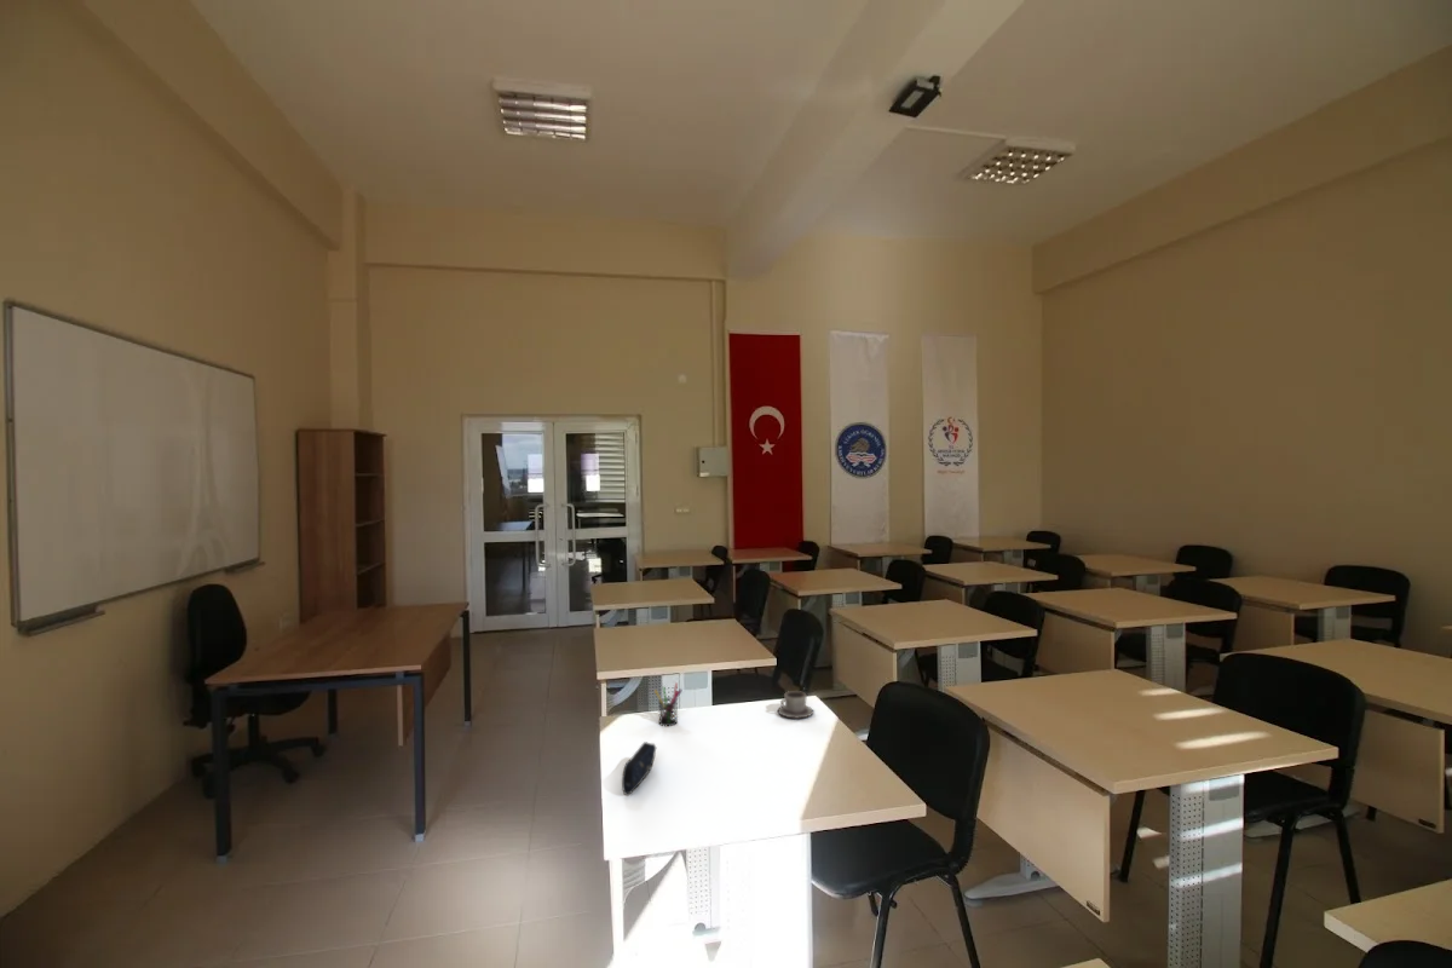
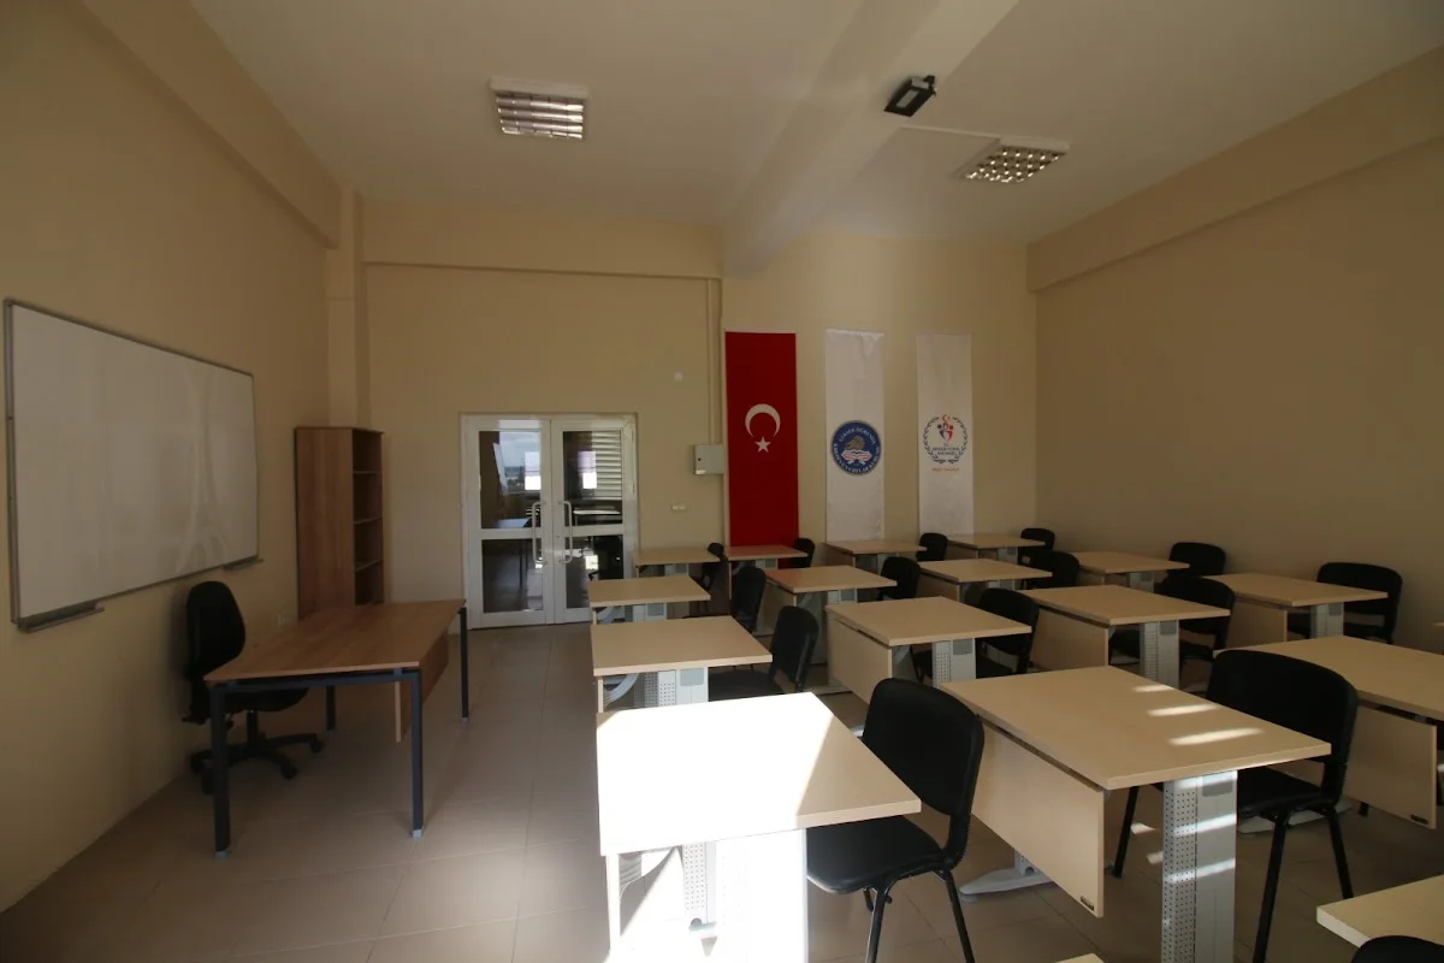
- pencil case (639, 766)
- cup (795, 703)
- pen holder (668, 703)
